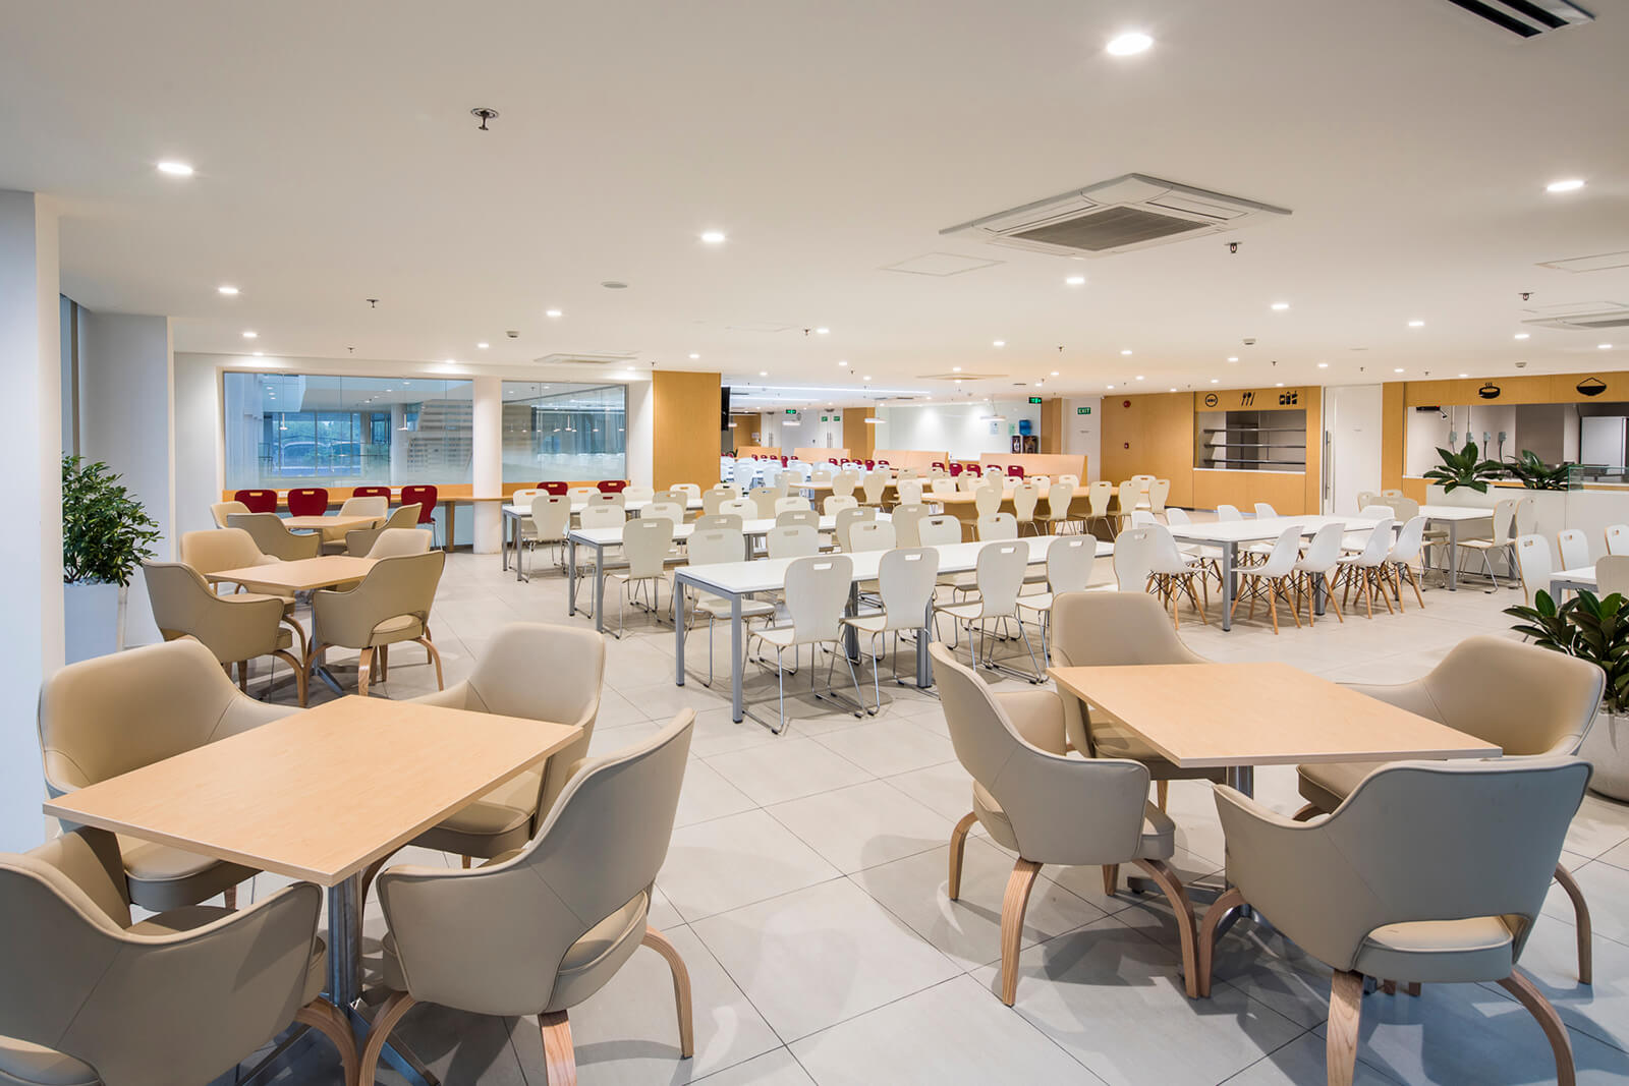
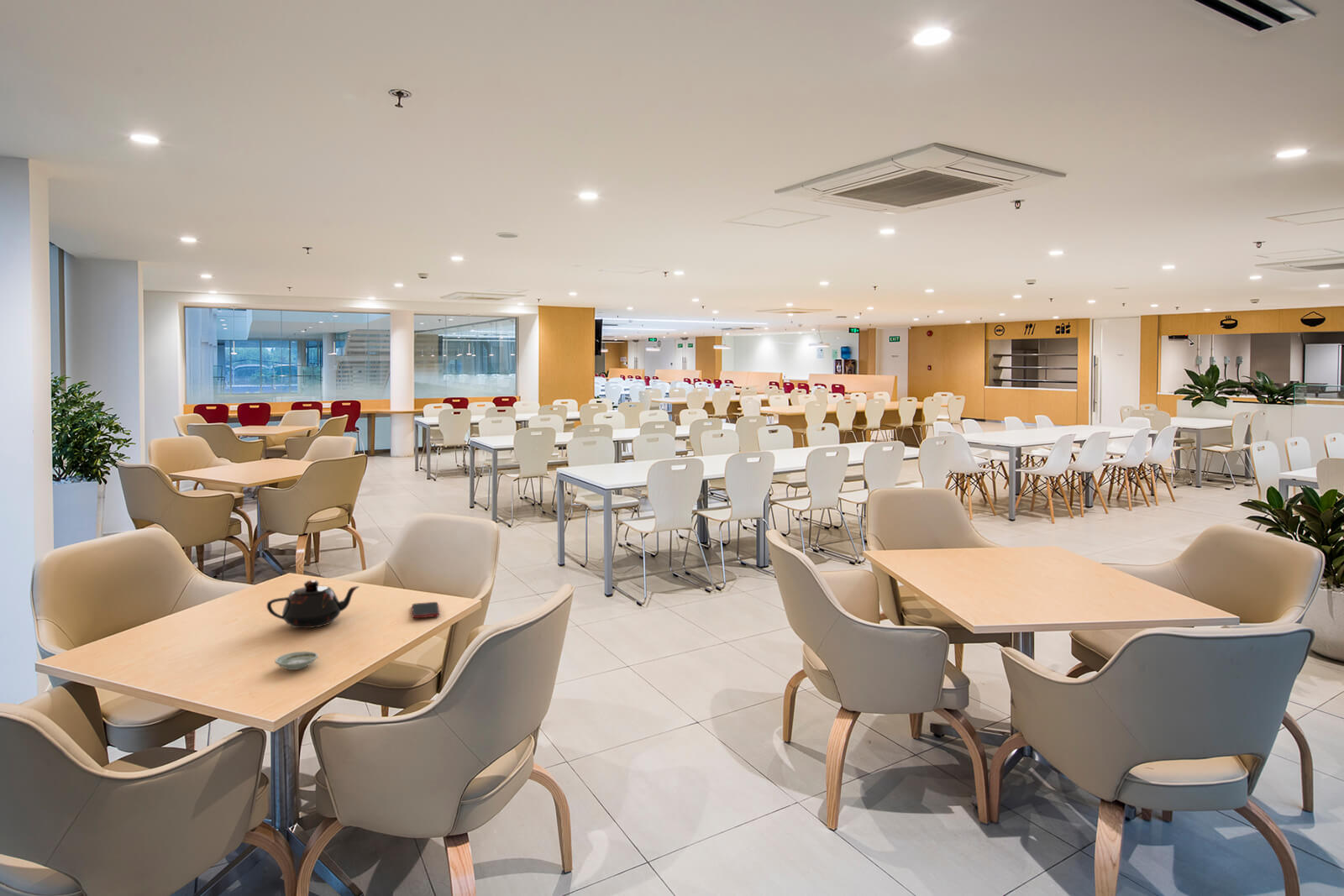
+ teapot (314, 601)
+ saucer (297, 662)
+ cell phone (425, 610)
